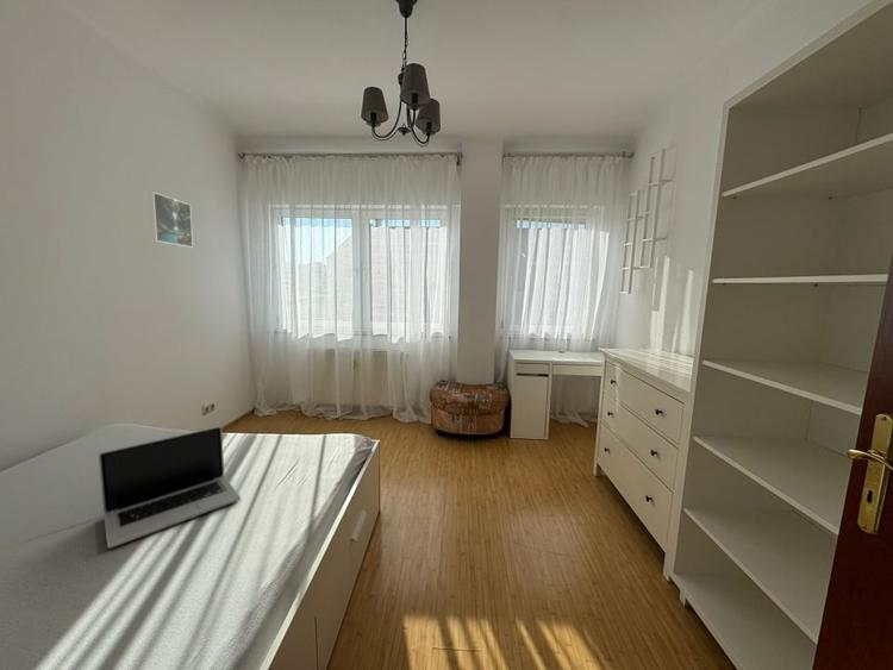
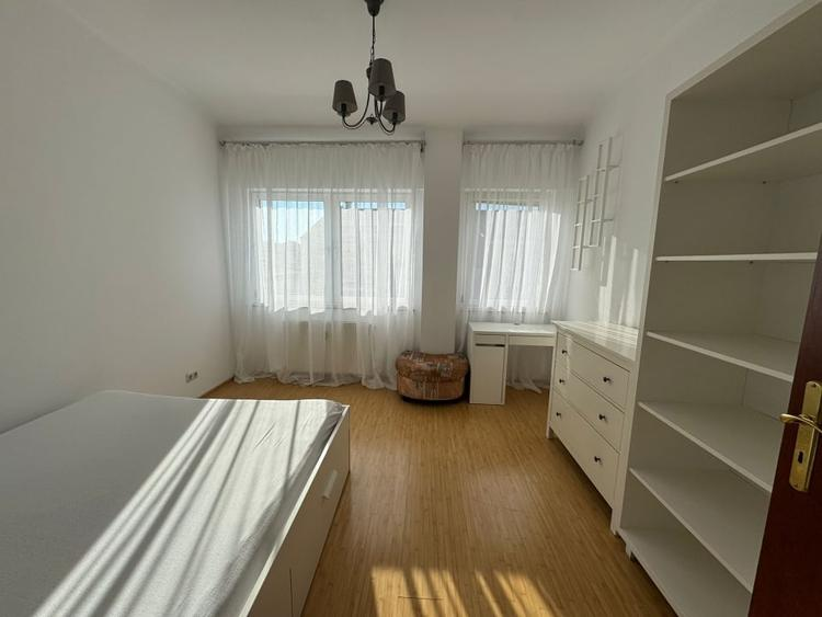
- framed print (171, 221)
- laptop (173, 477)
